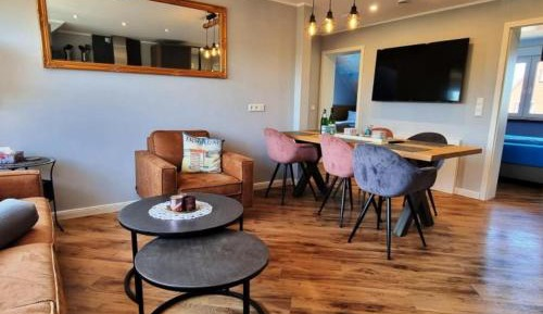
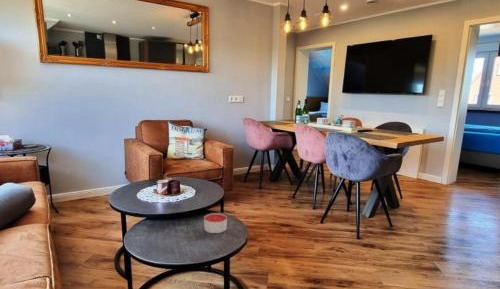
+ candle (215, 222)
